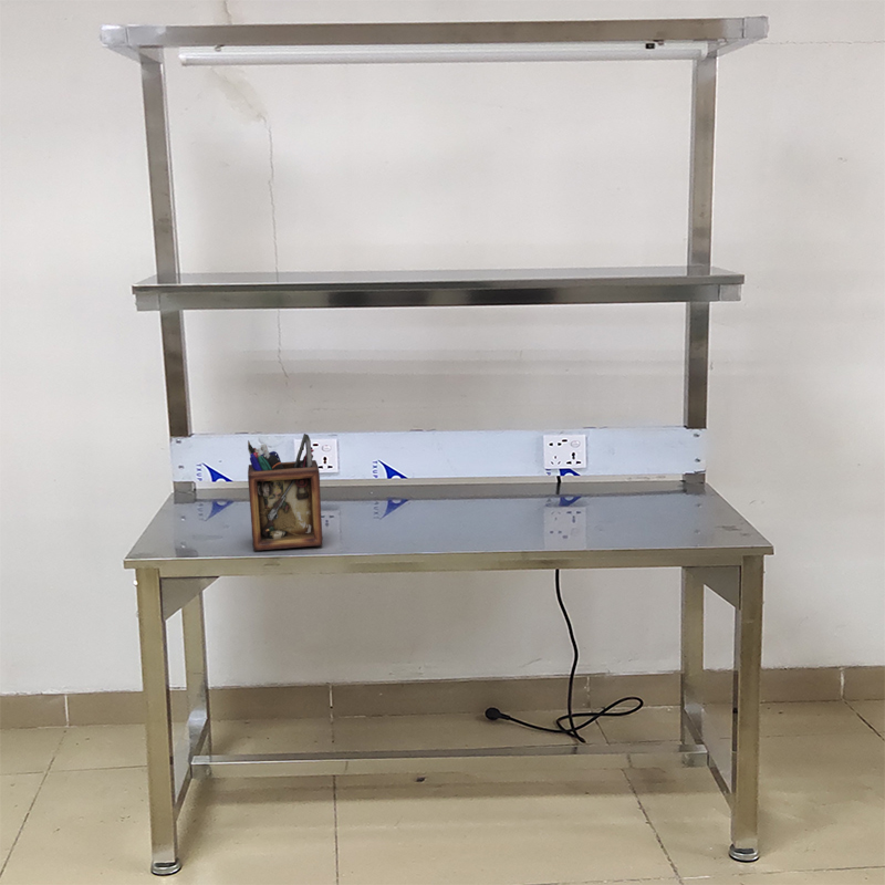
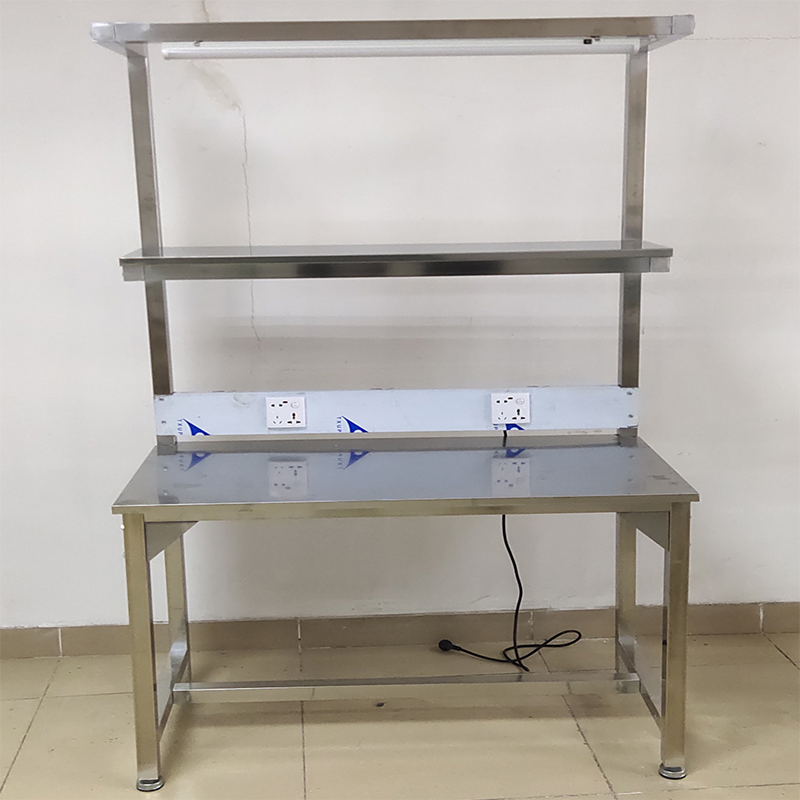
- desk organizer (284, 490)
